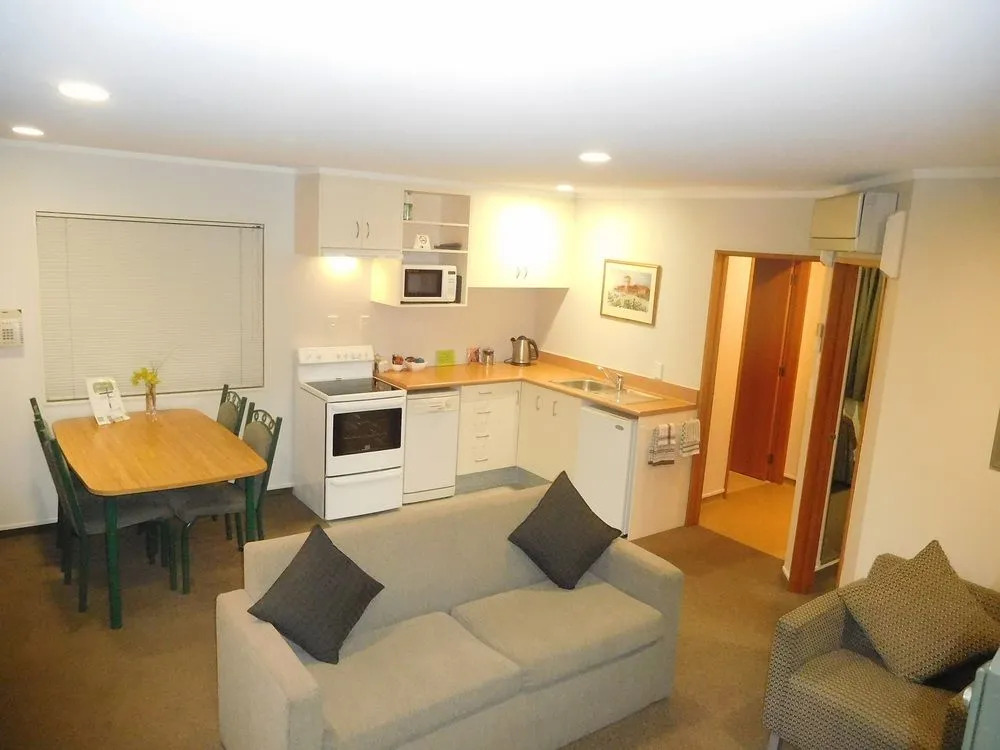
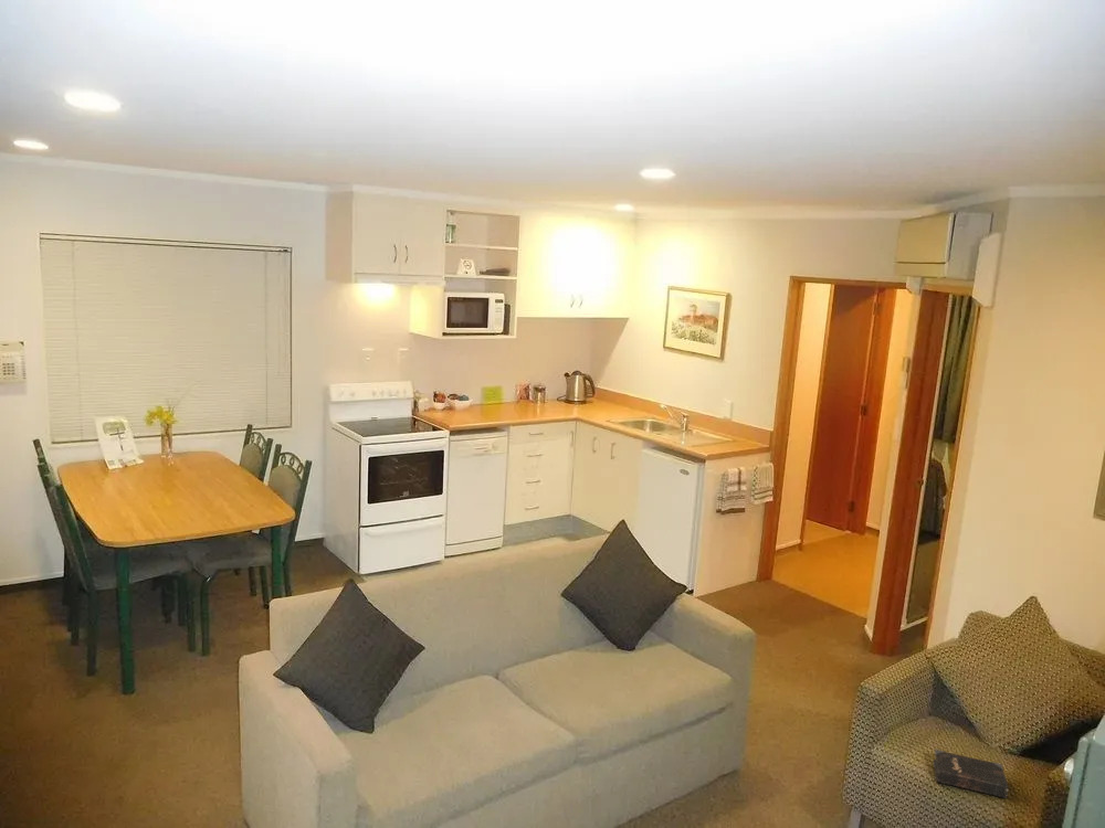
+ hardback book (969, 773)
